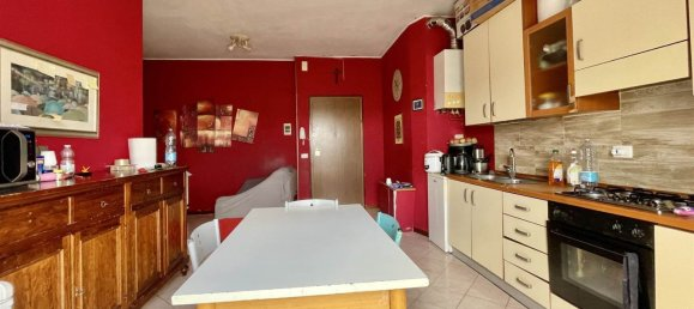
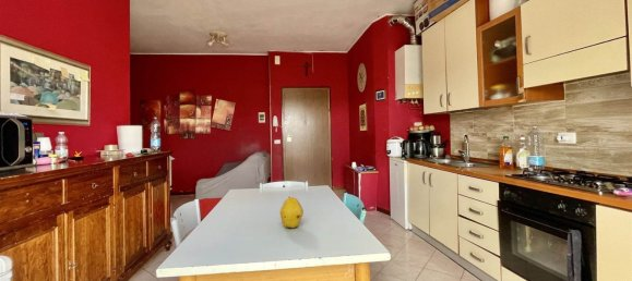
+ fruit (291, 211)
